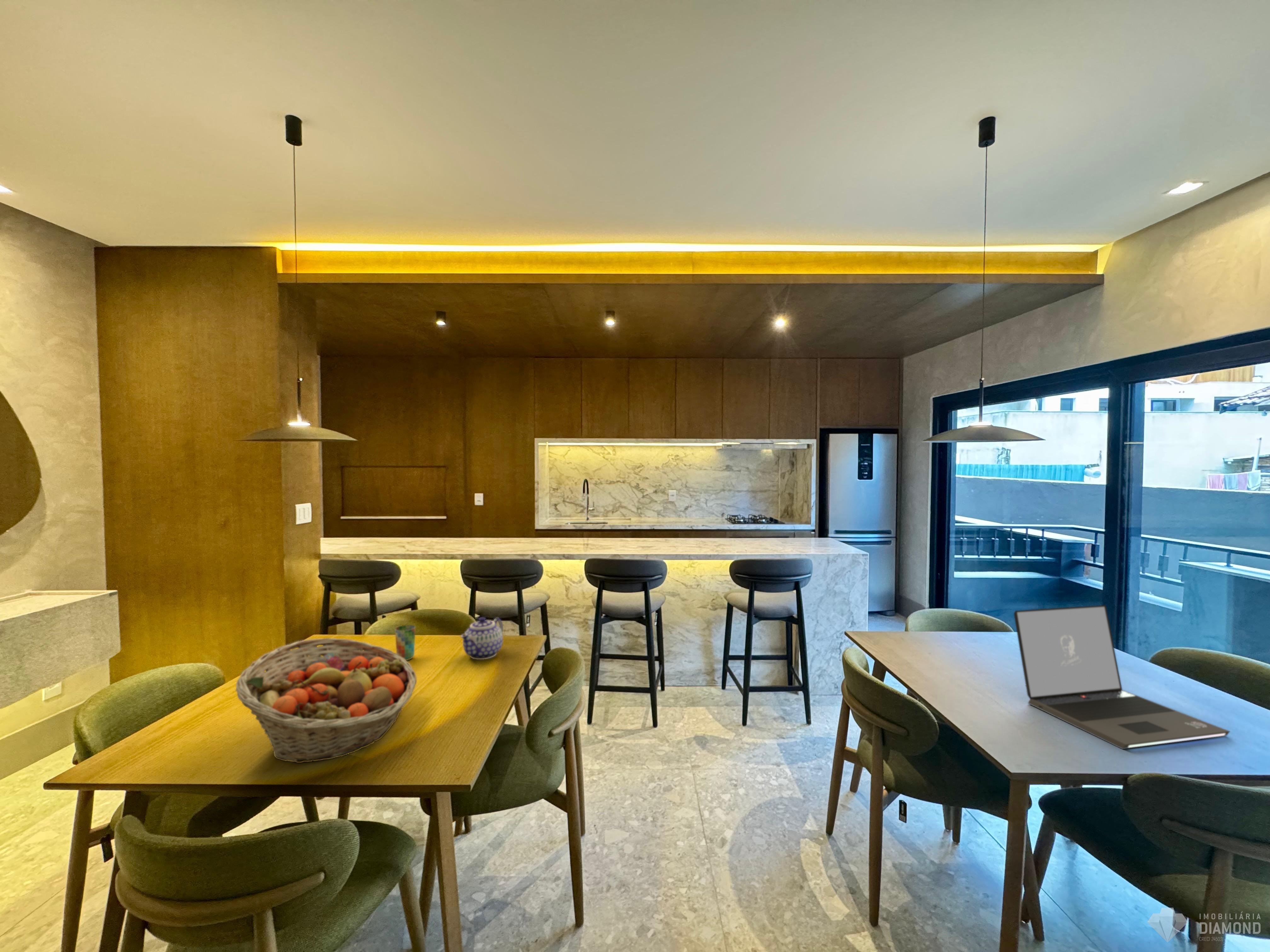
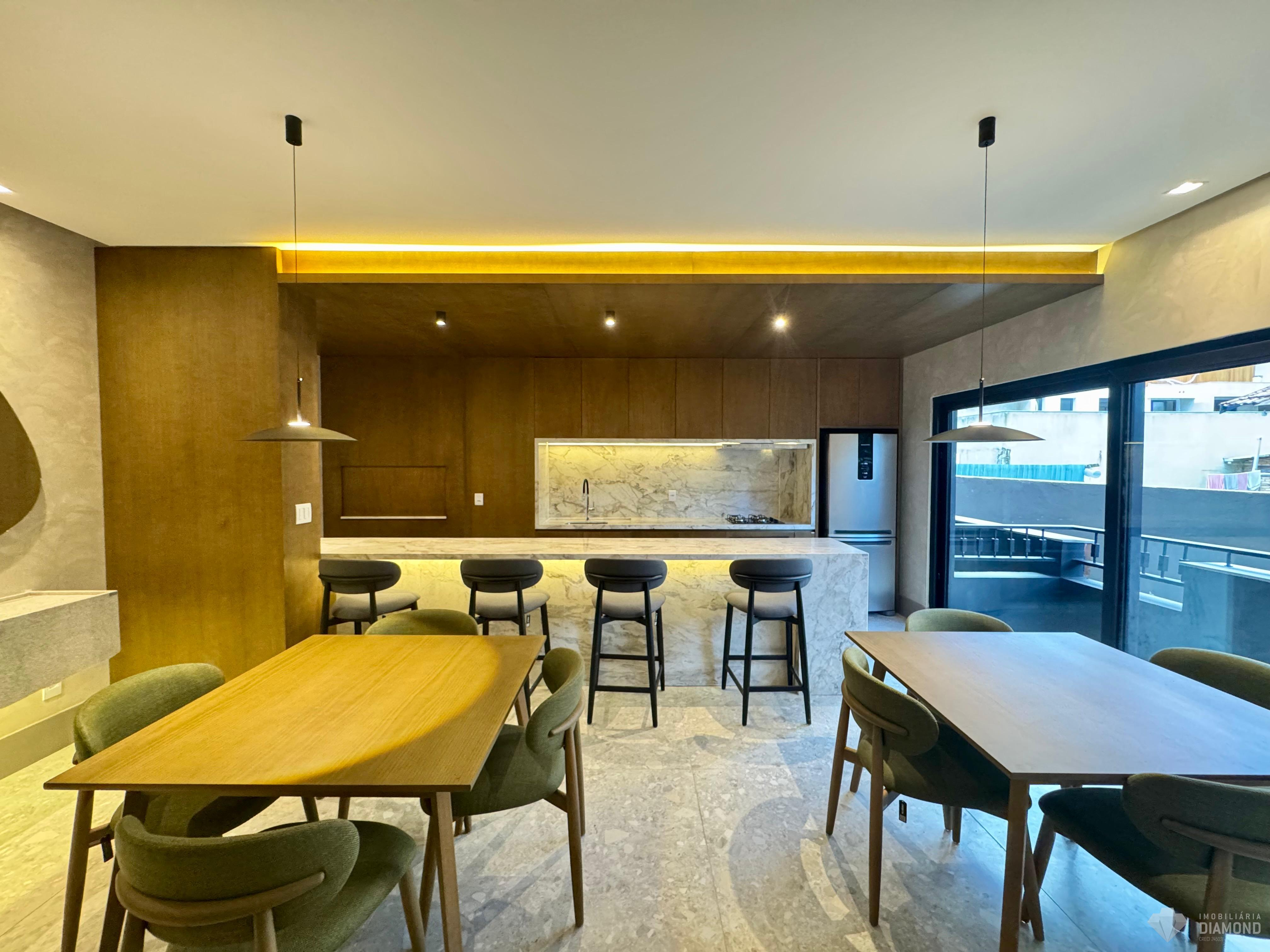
- cup (405, 643)
- laptop (1113, 668)
- teapot (483, 636)
- fruit basket (335, 691)
